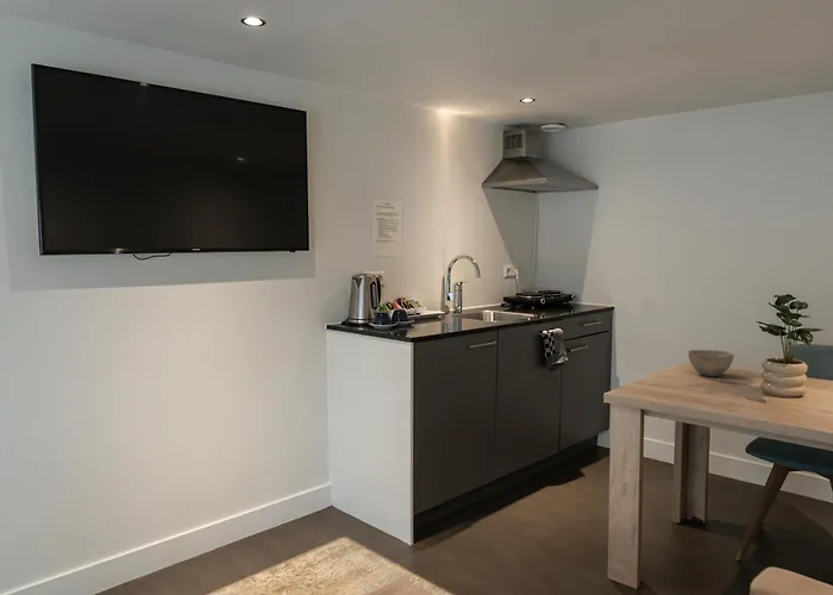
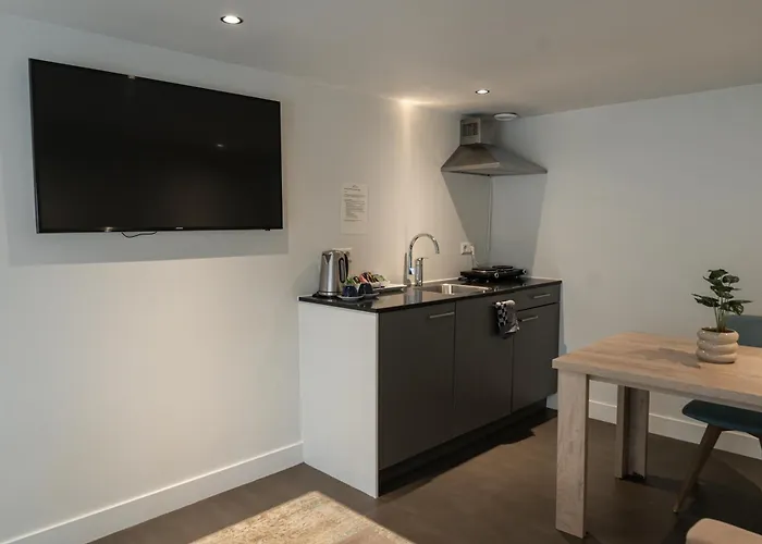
- bowl (709, 363)
